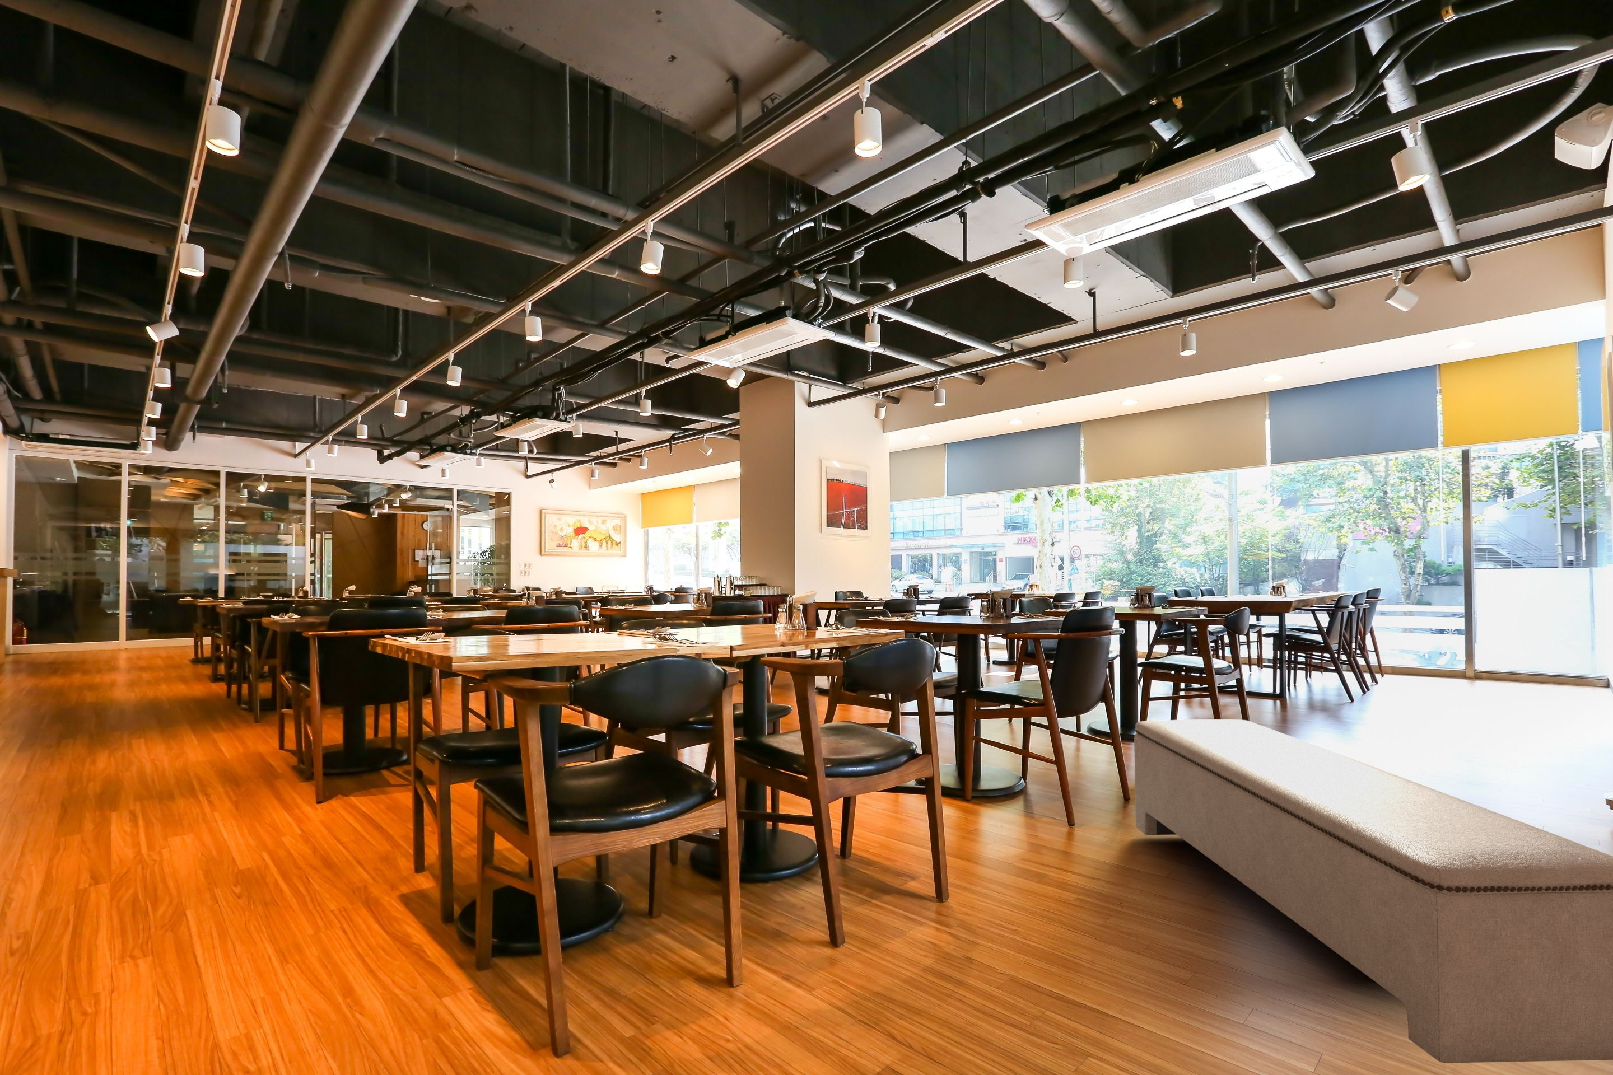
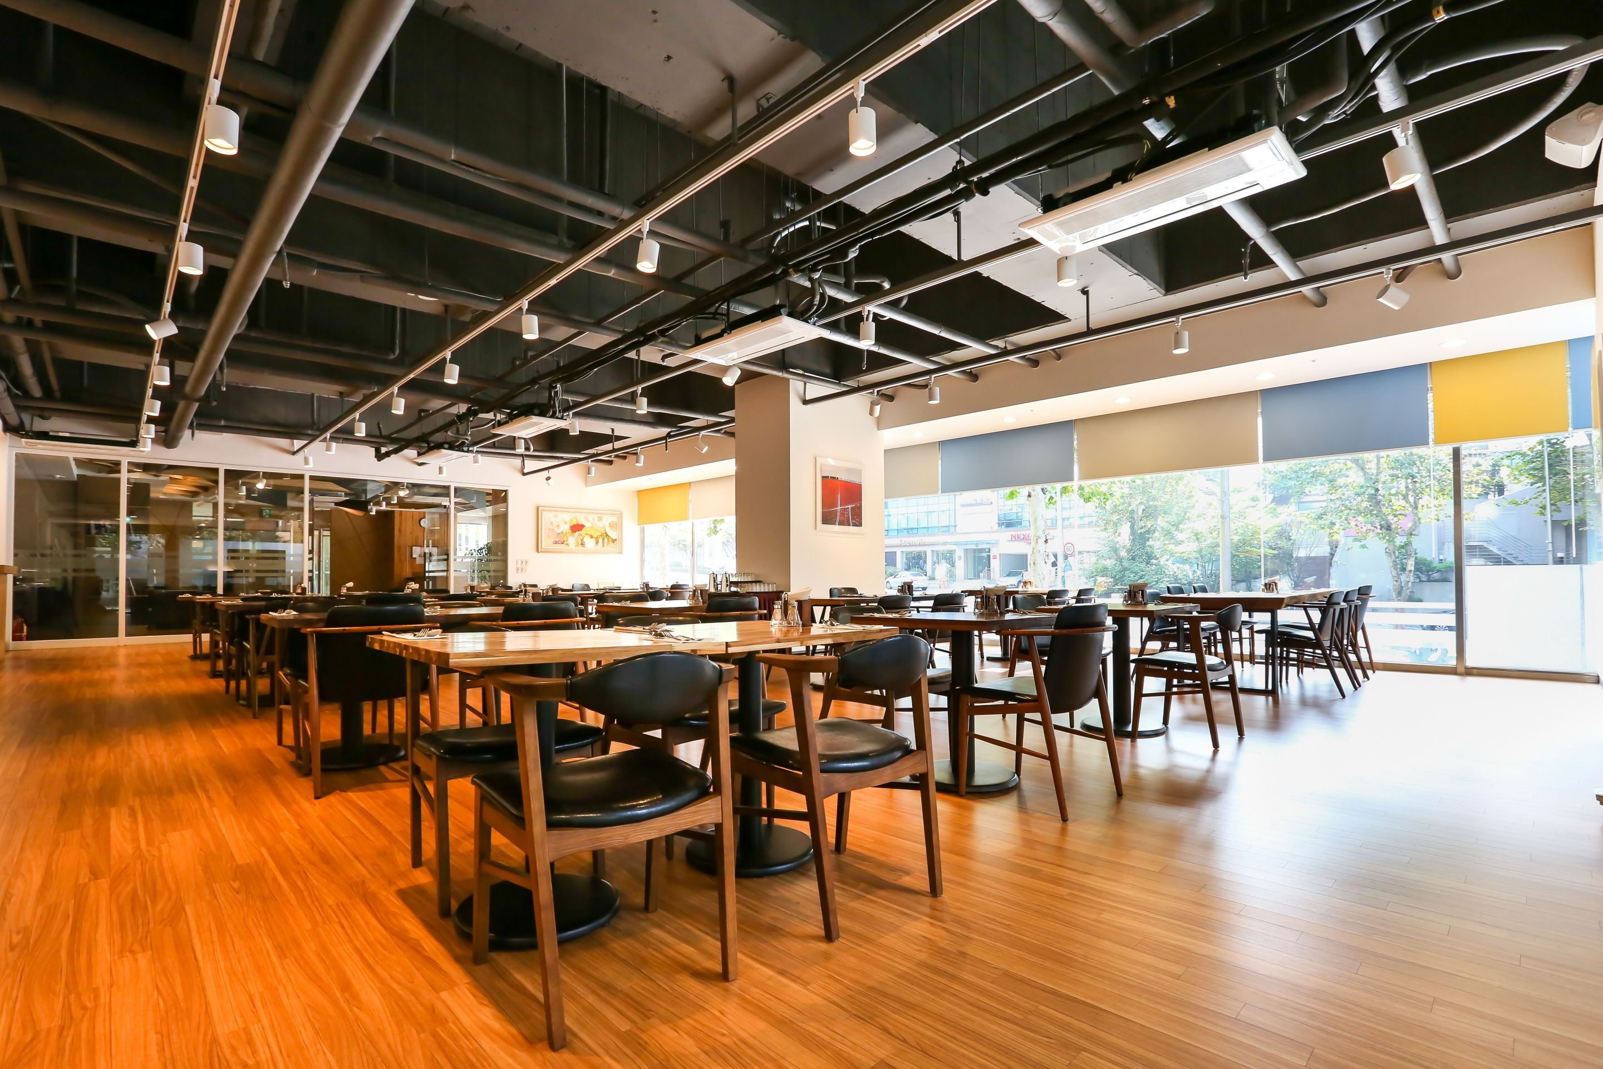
- bench (1312, 839)
